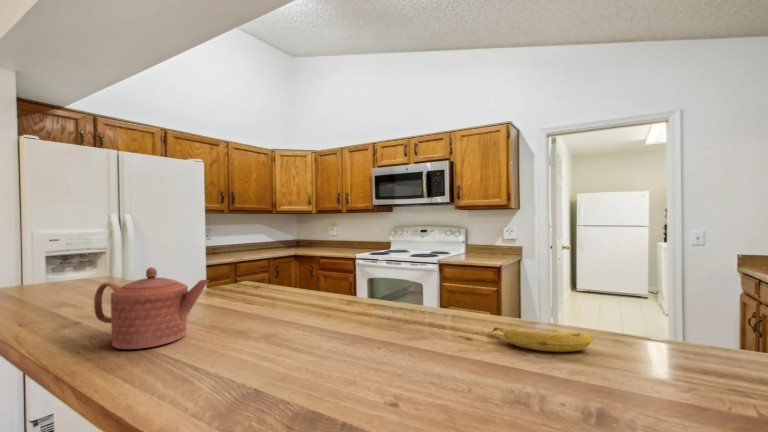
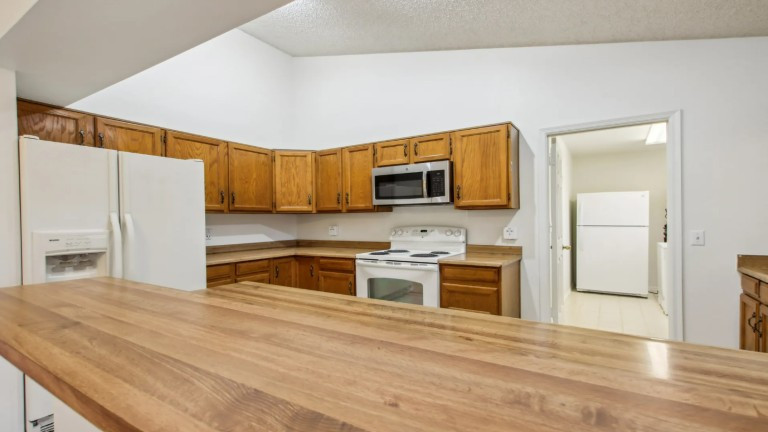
- teapot (151, 303)
- fruit (539, 335)
